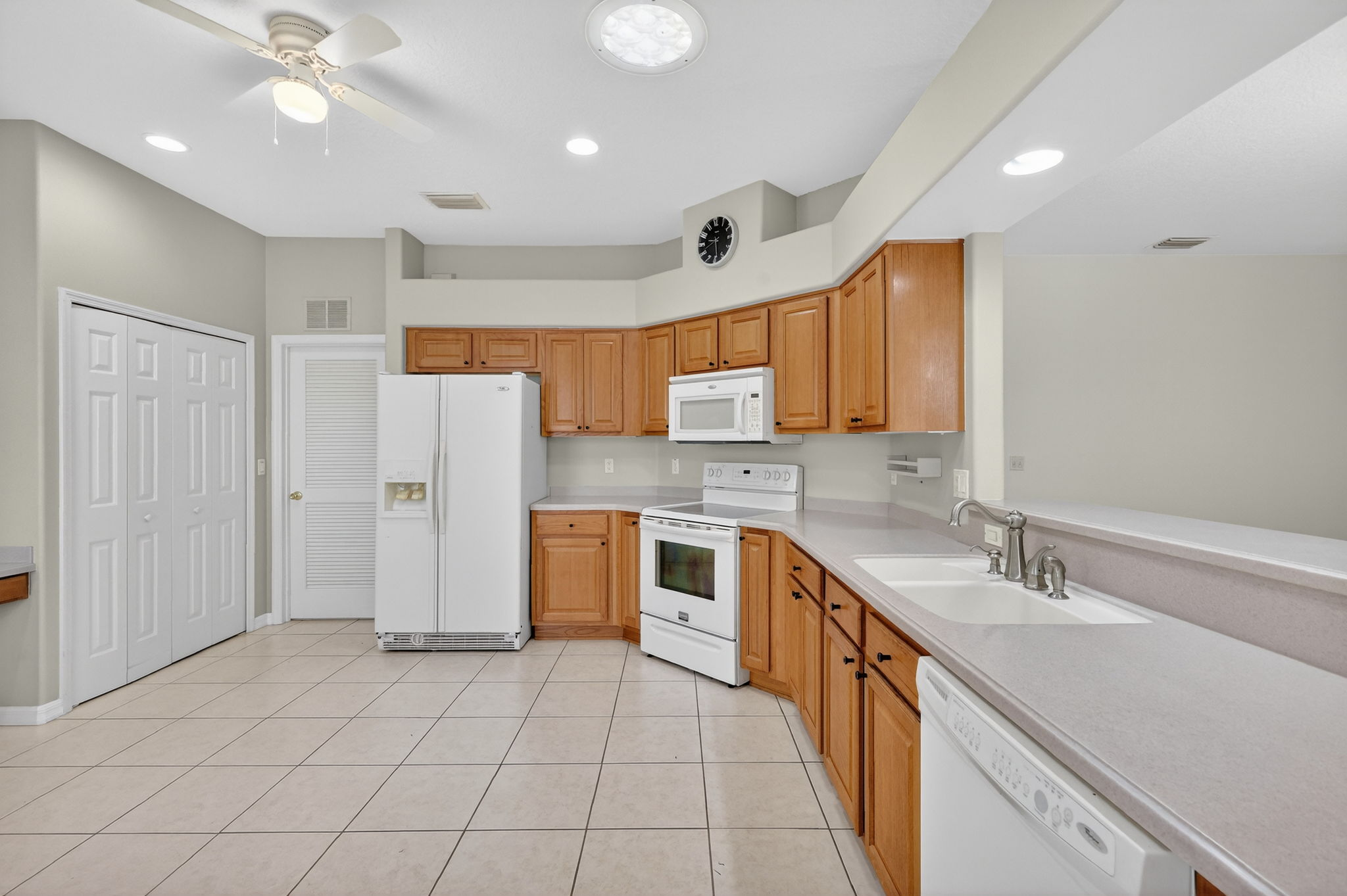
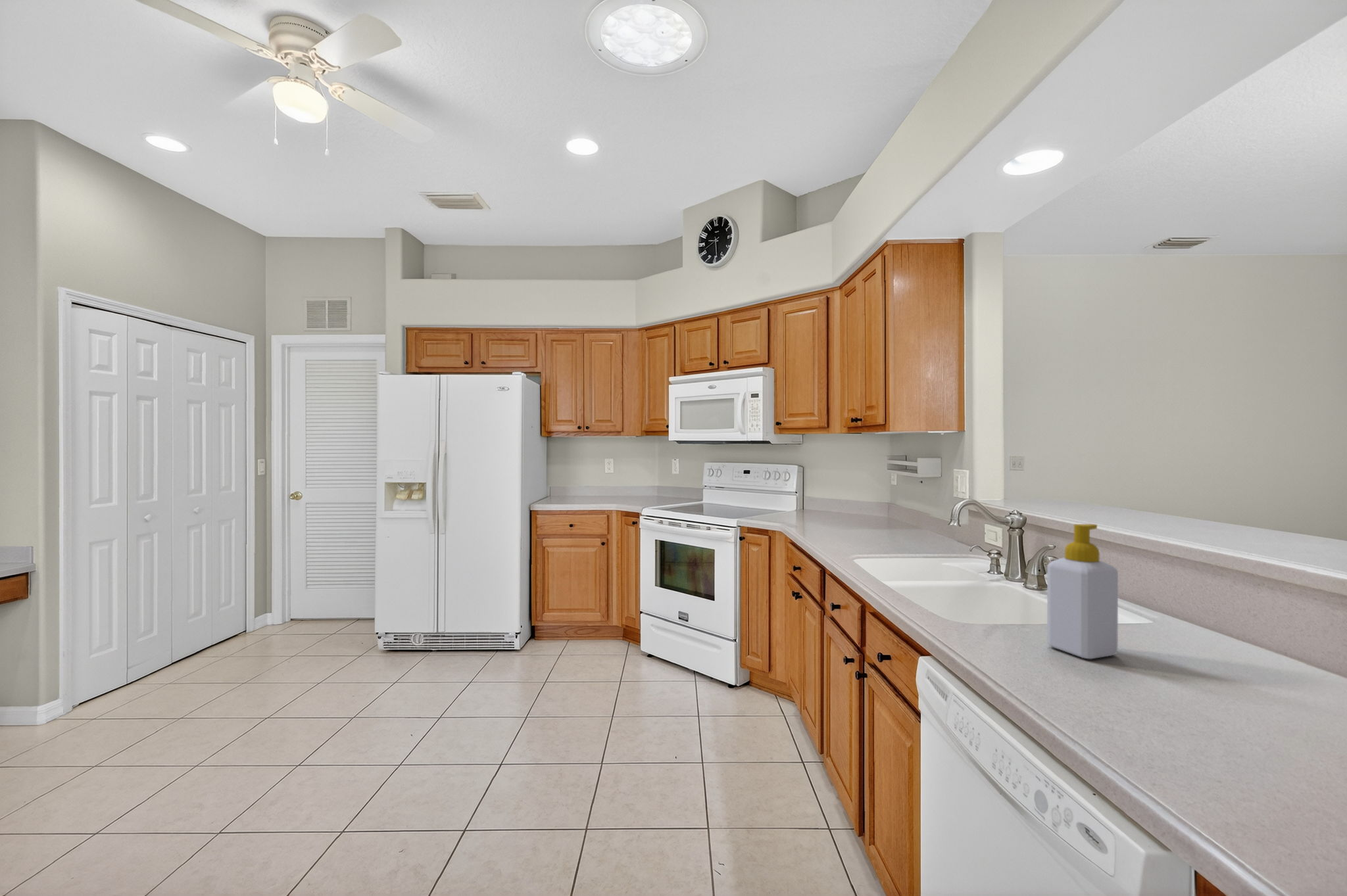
+ soap bottle (1081, 588)
